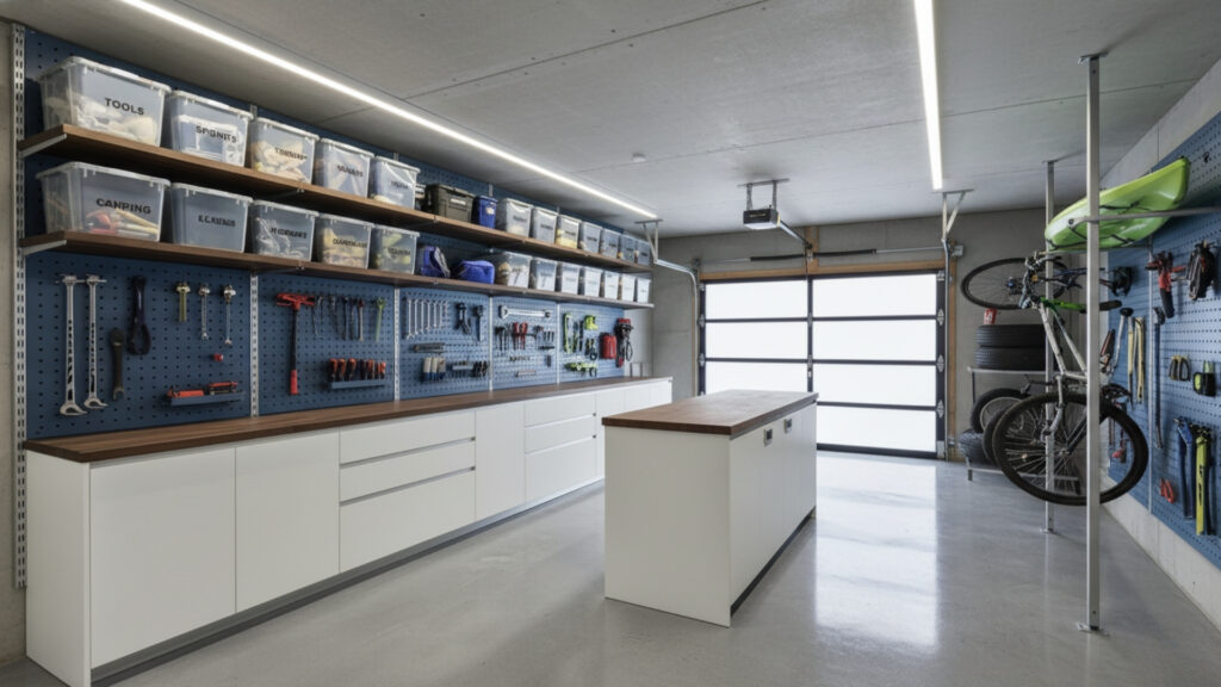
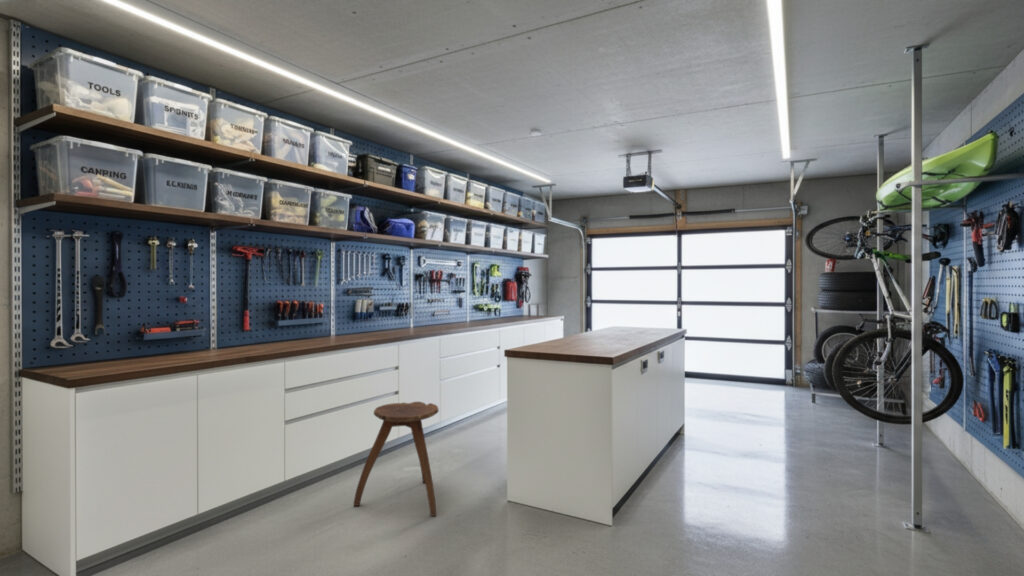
+ stool (417, 453)
